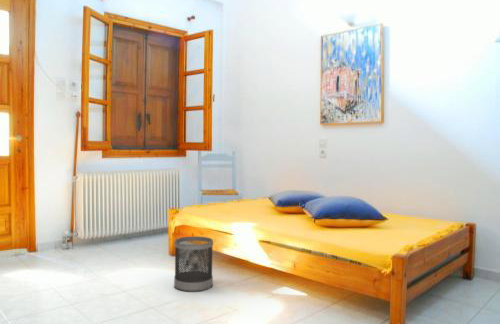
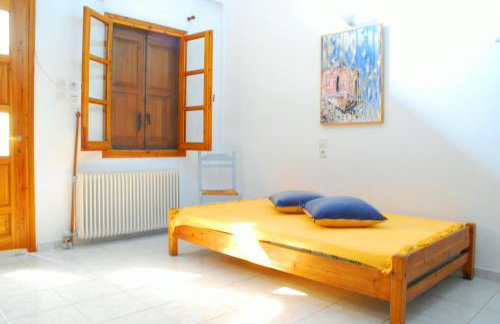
- wastebasket (193, 262)
